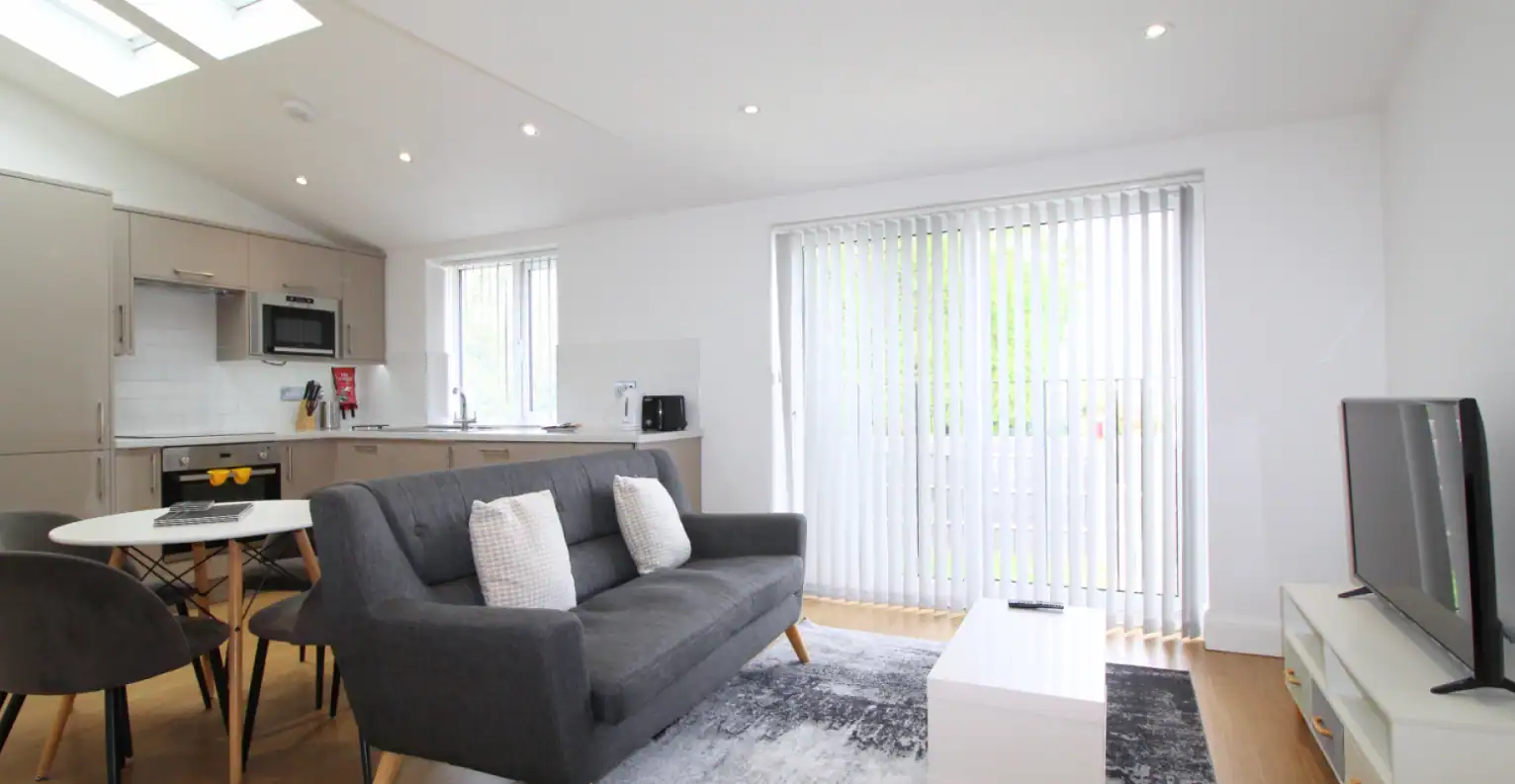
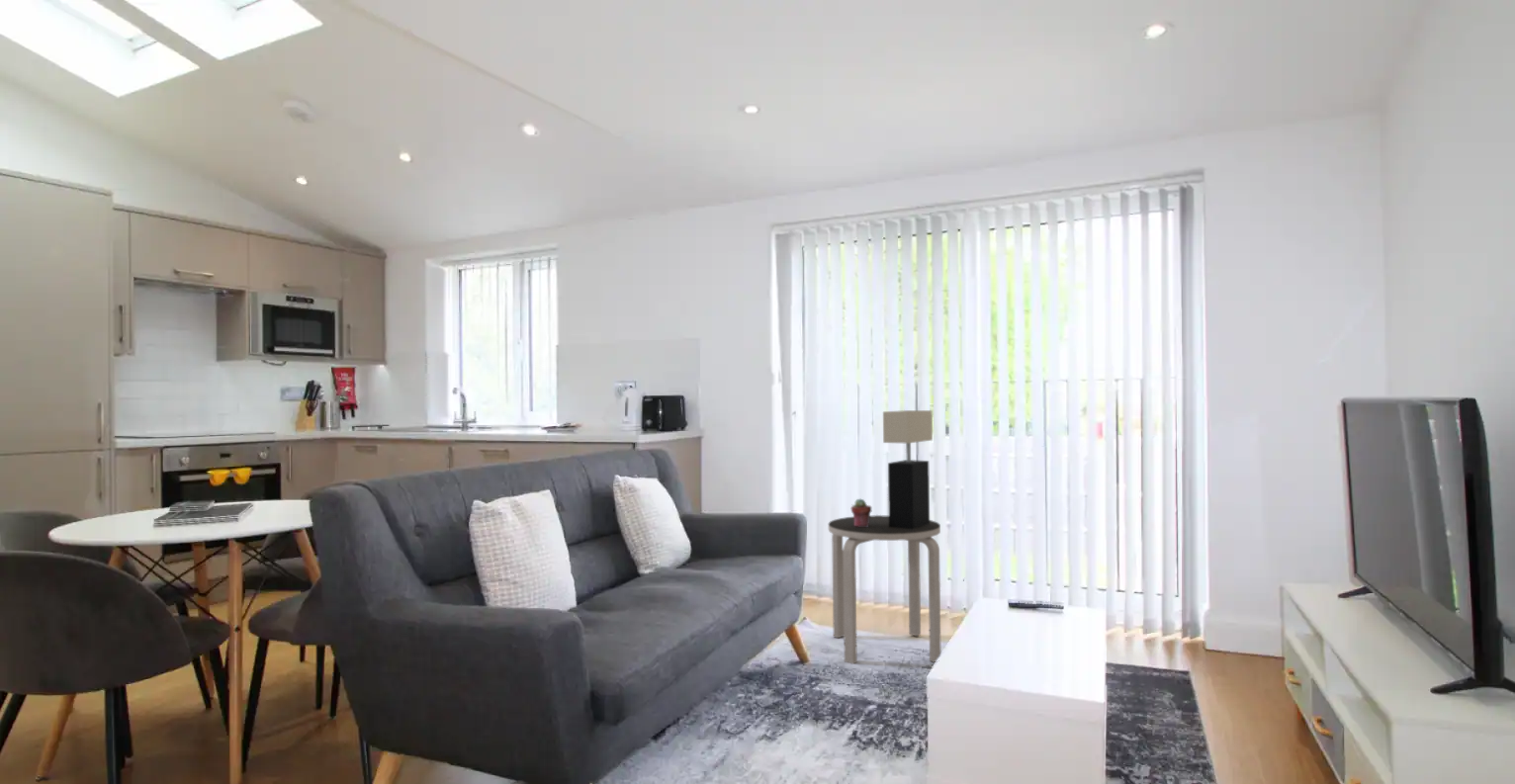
+ potted succulent (860, 511)
+ side table (909, 585)
+ table lamp (908, 467)
